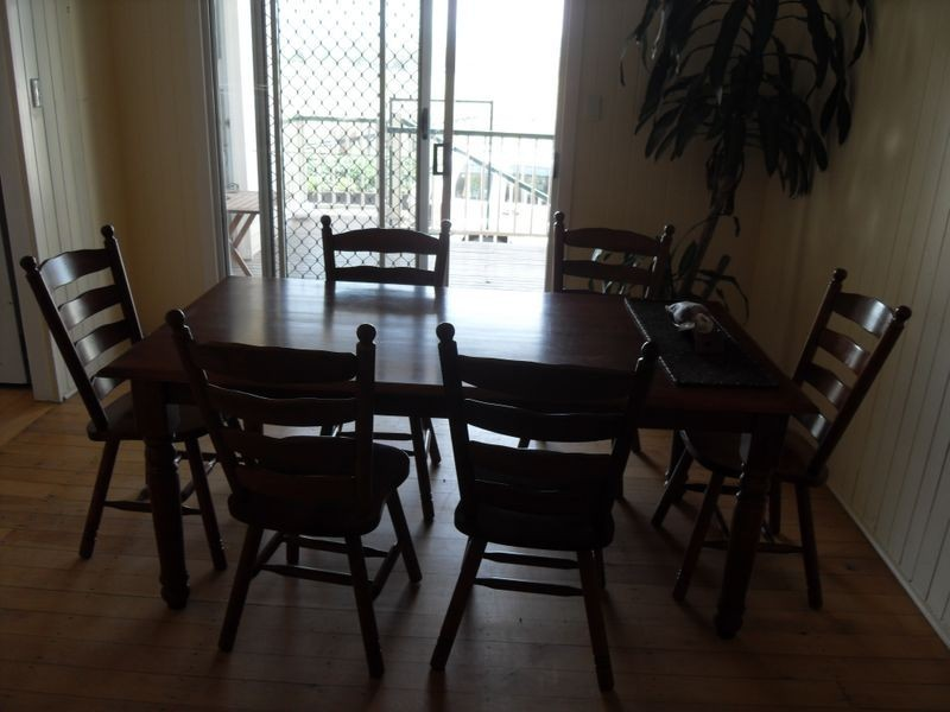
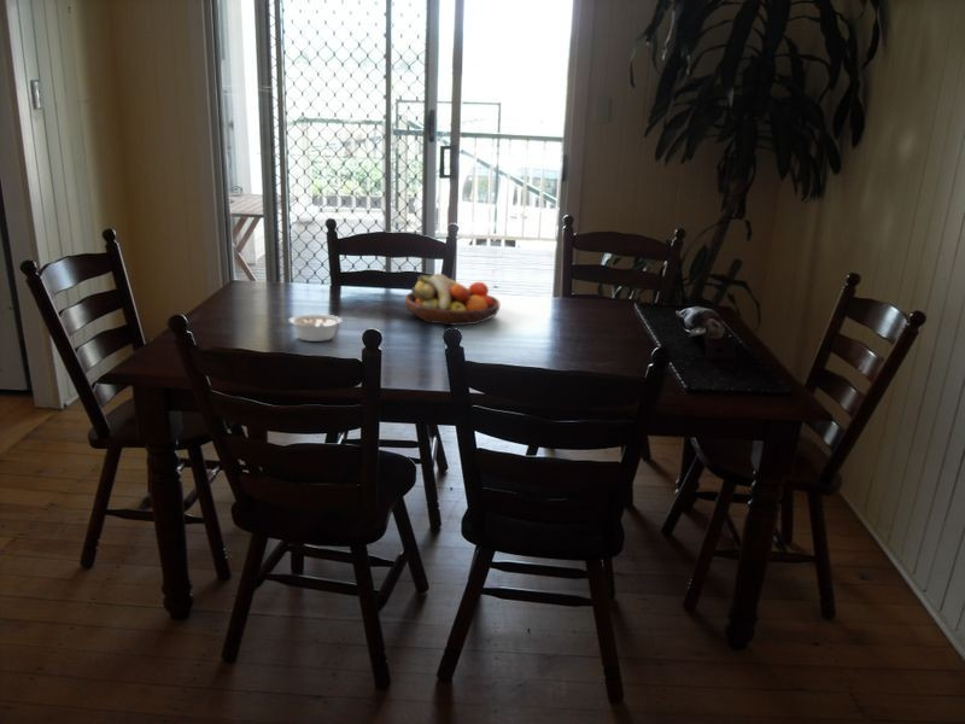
+ fruit bowl (452, 296)
+ legume (317, 326)
